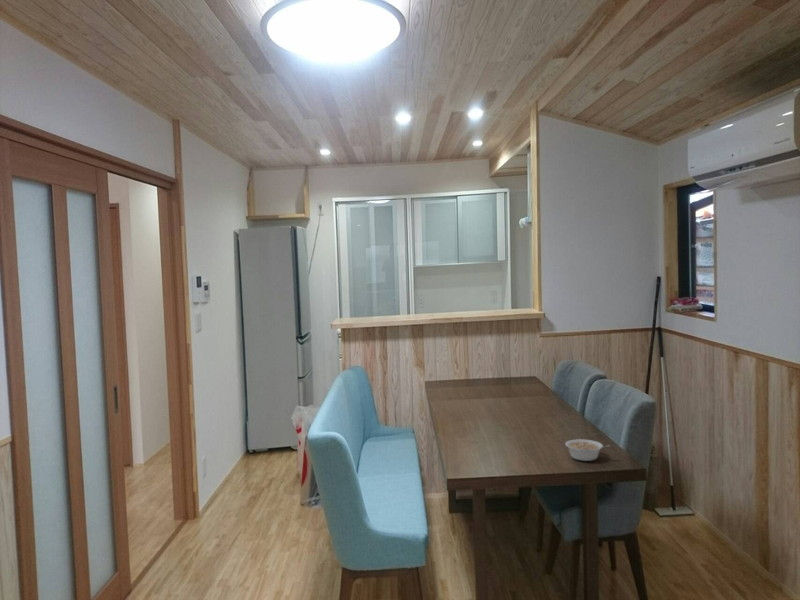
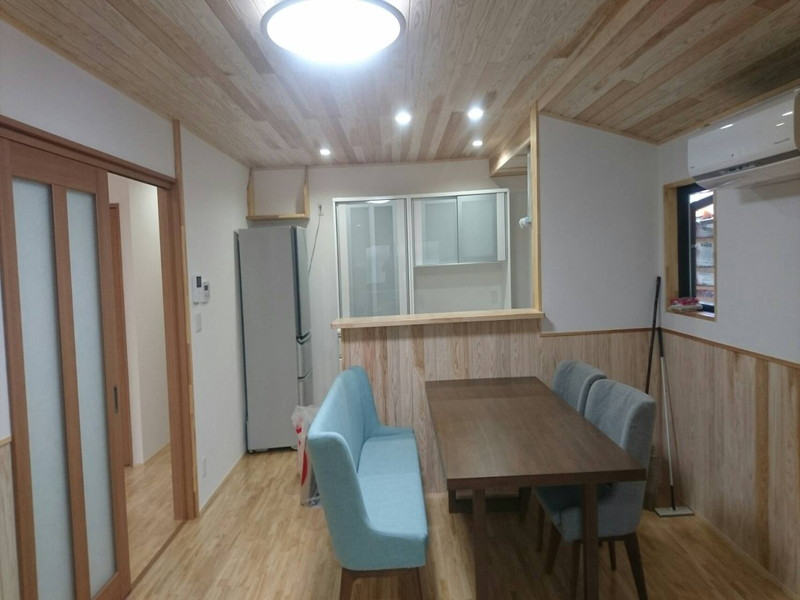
- legume (585, 449)
